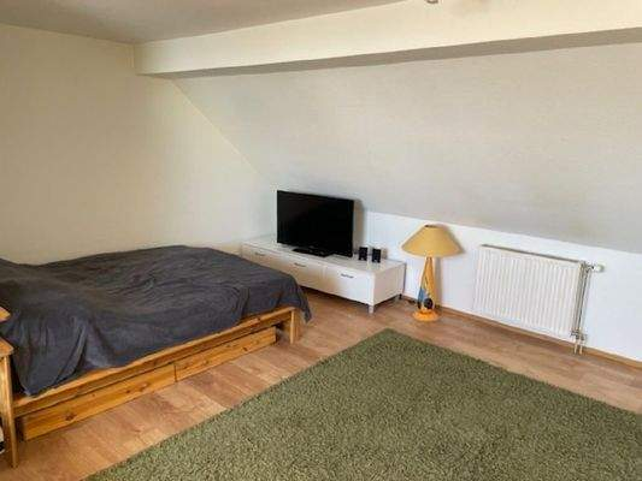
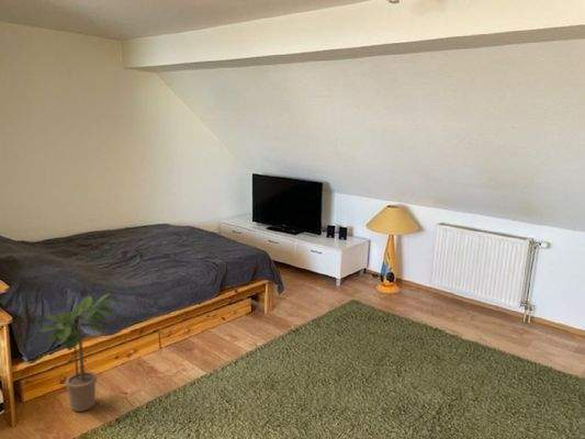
+ potted plant (79, 350)
